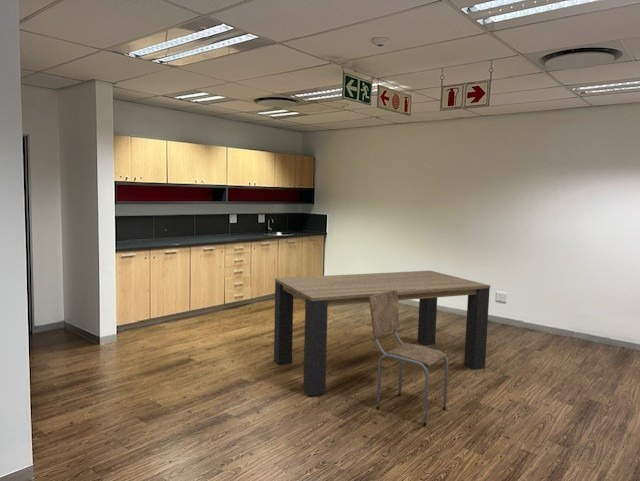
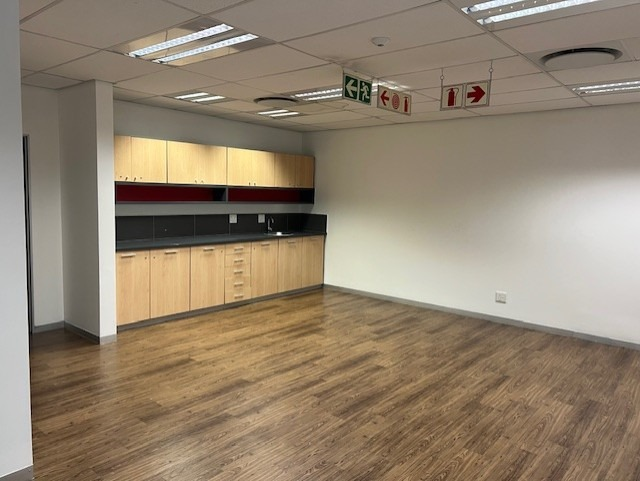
- dining table (369, 302)
- dining chair (407, 353)
